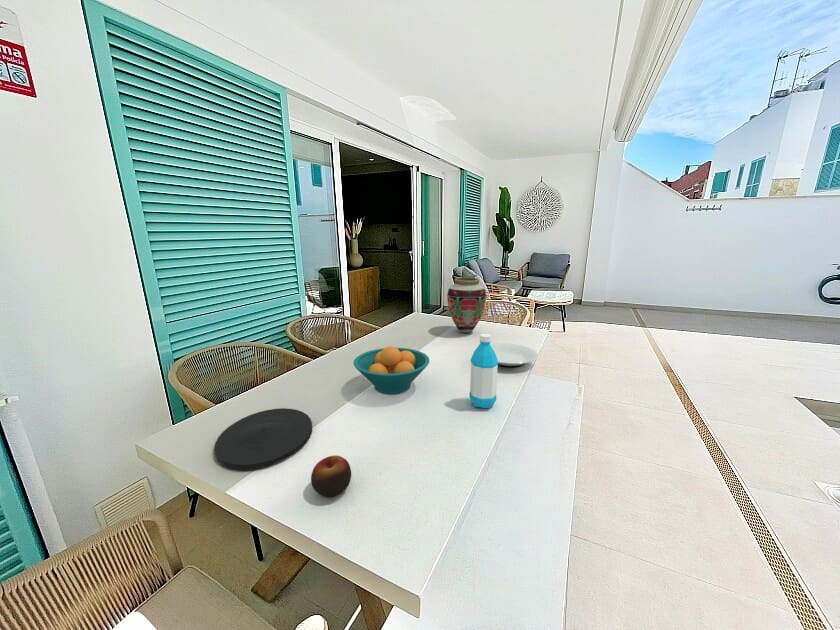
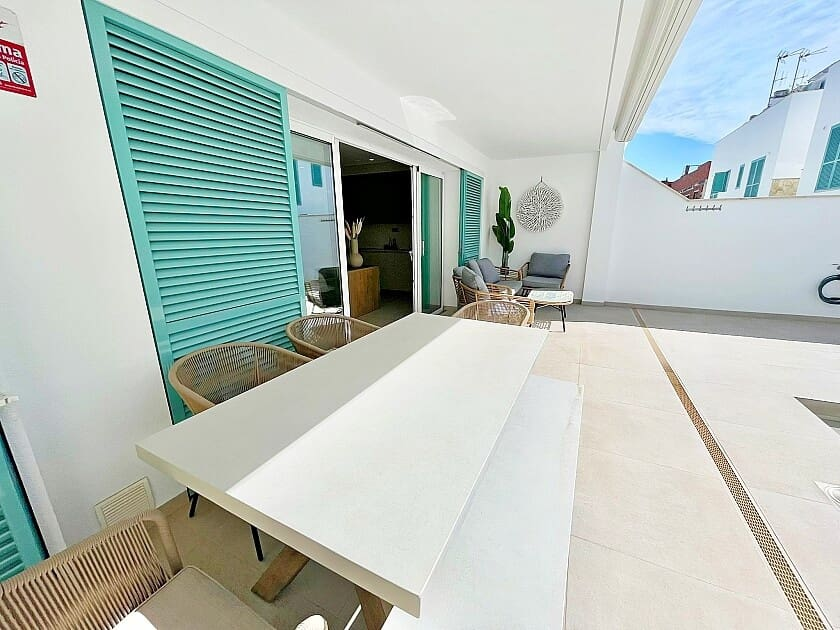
- vase (466, 305)
- apple (331, 474)
- plate (265, 431)
- water bottle (483, 370)
- plate (506, 356)
- fruit bowl (391, 367)
